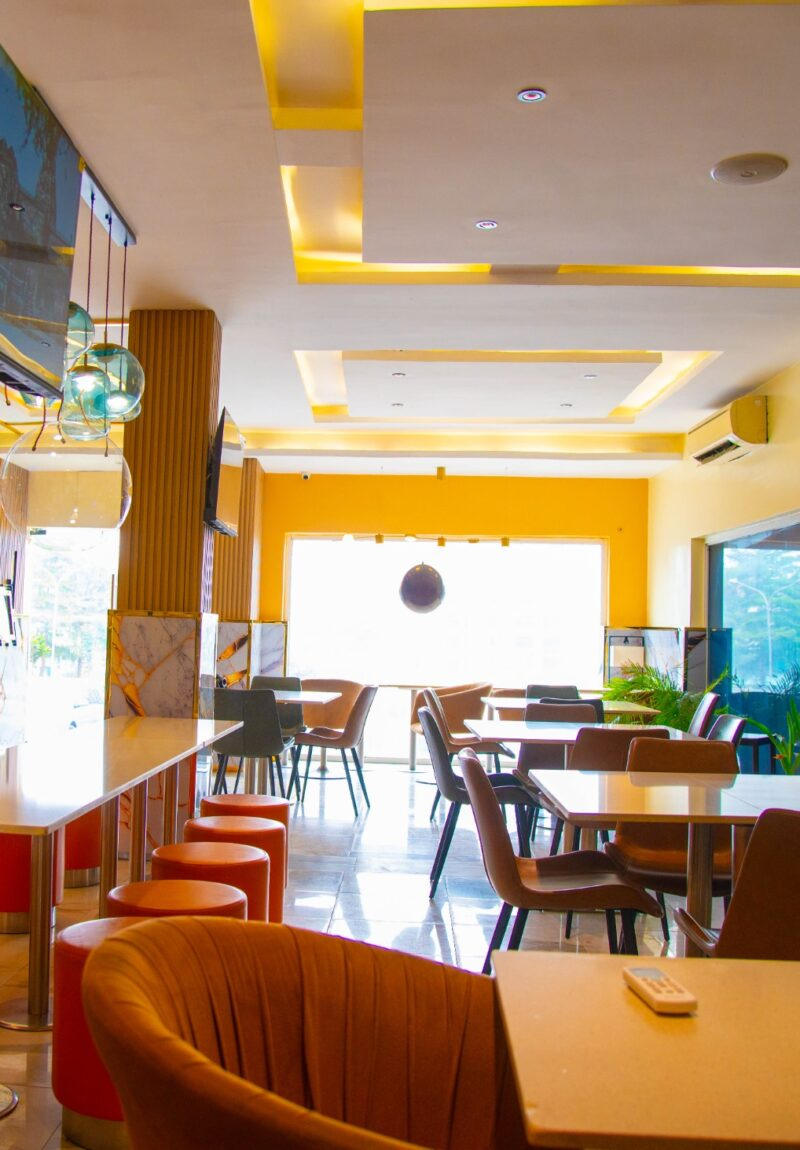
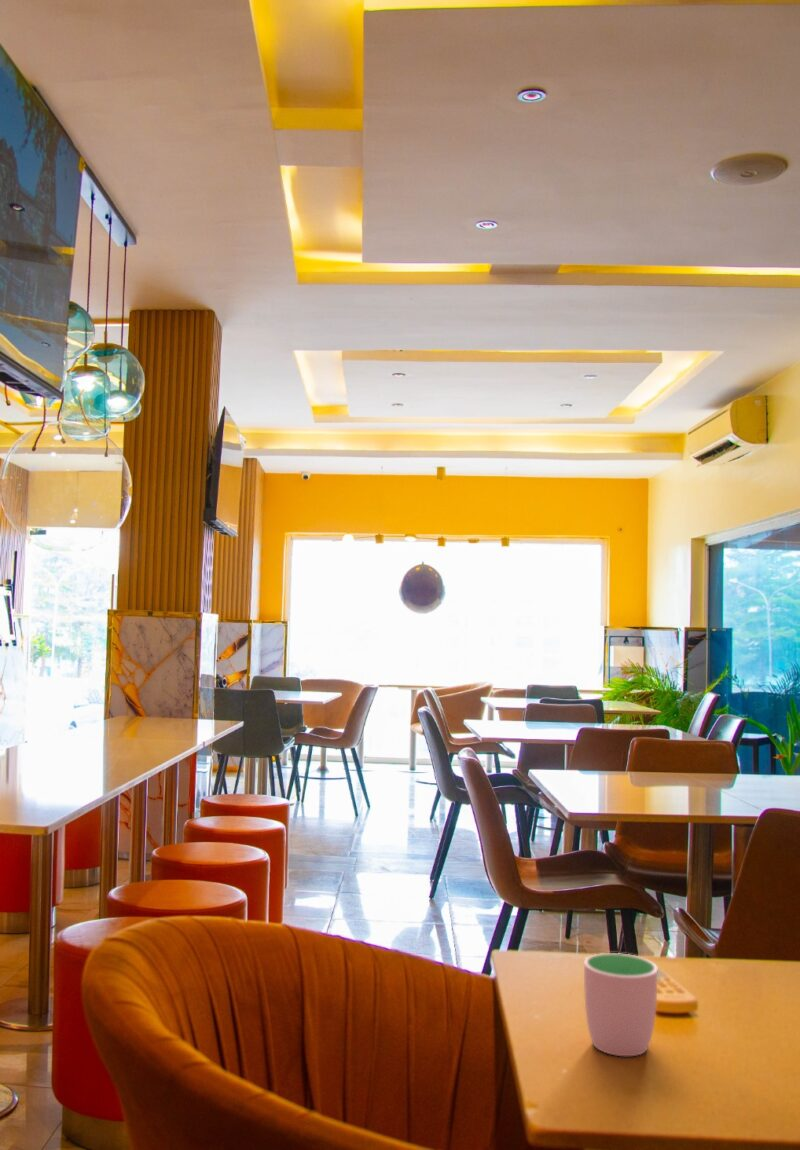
+ cup (621, 1000)
